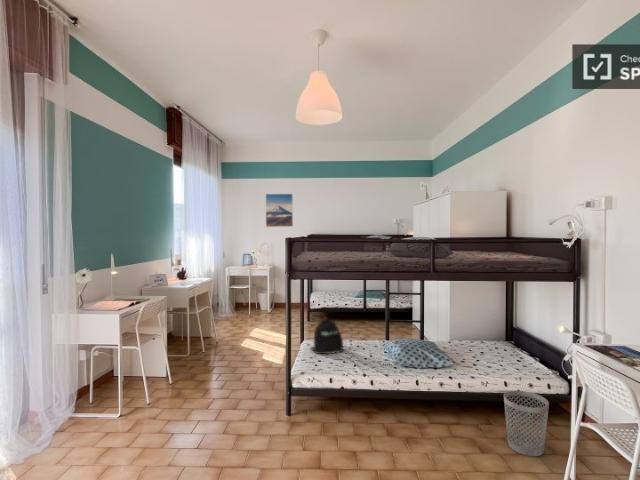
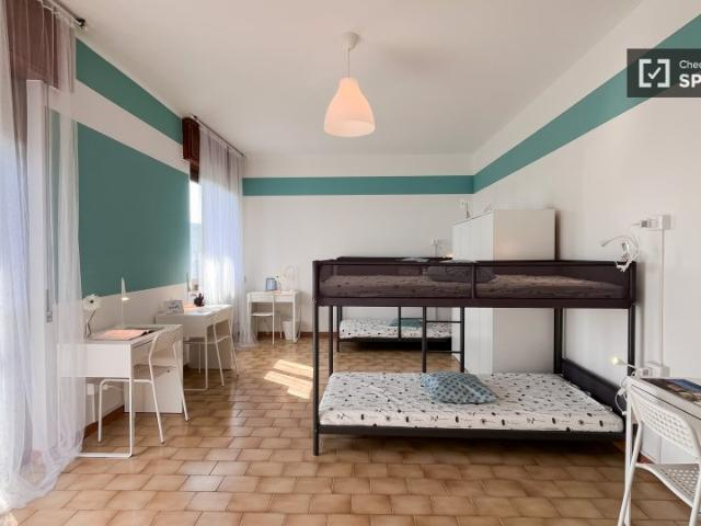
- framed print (279, 210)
- backpack (326, 333)
- wastebasket (525, 423)
